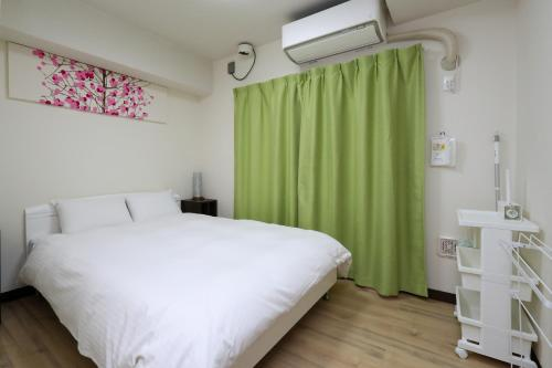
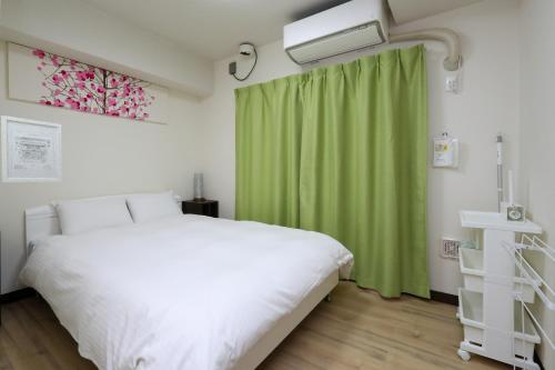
+ wall art (33, 151)
